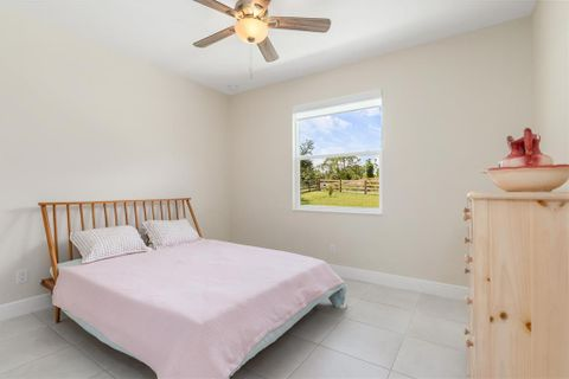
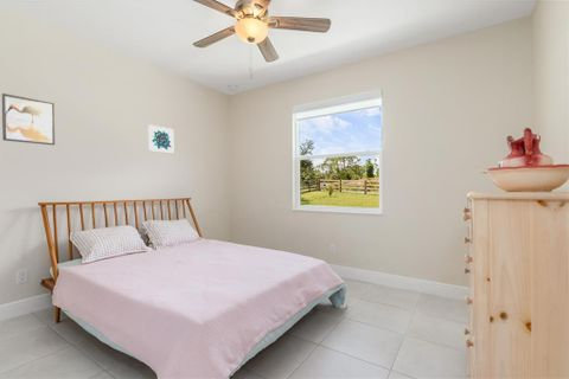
+ wall art (161, 140)
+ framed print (30, 120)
